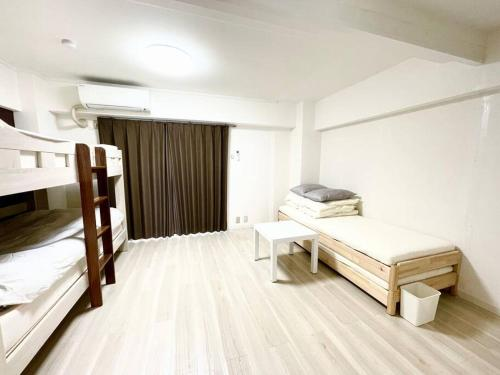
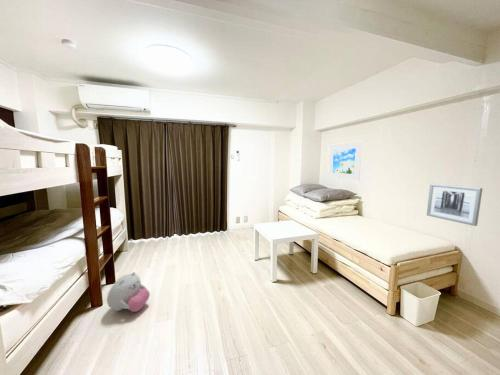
+ wall art (451, 203)
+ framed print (343, 161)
+ plush toy (128, 292)
